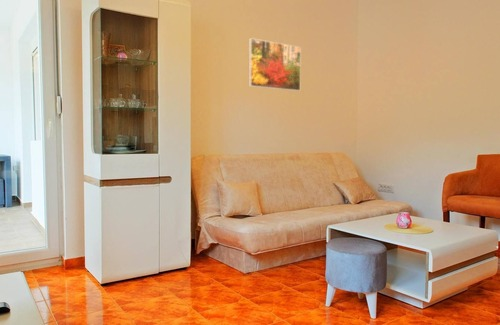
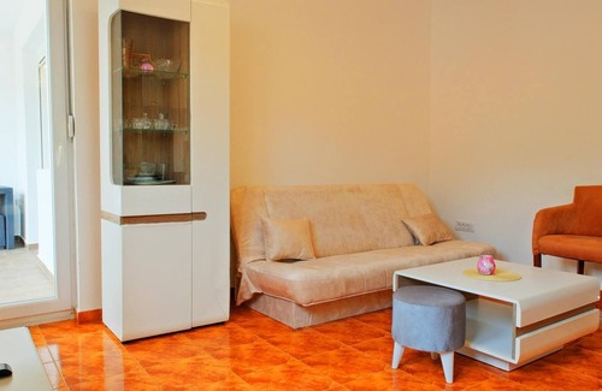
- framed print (275, 66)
